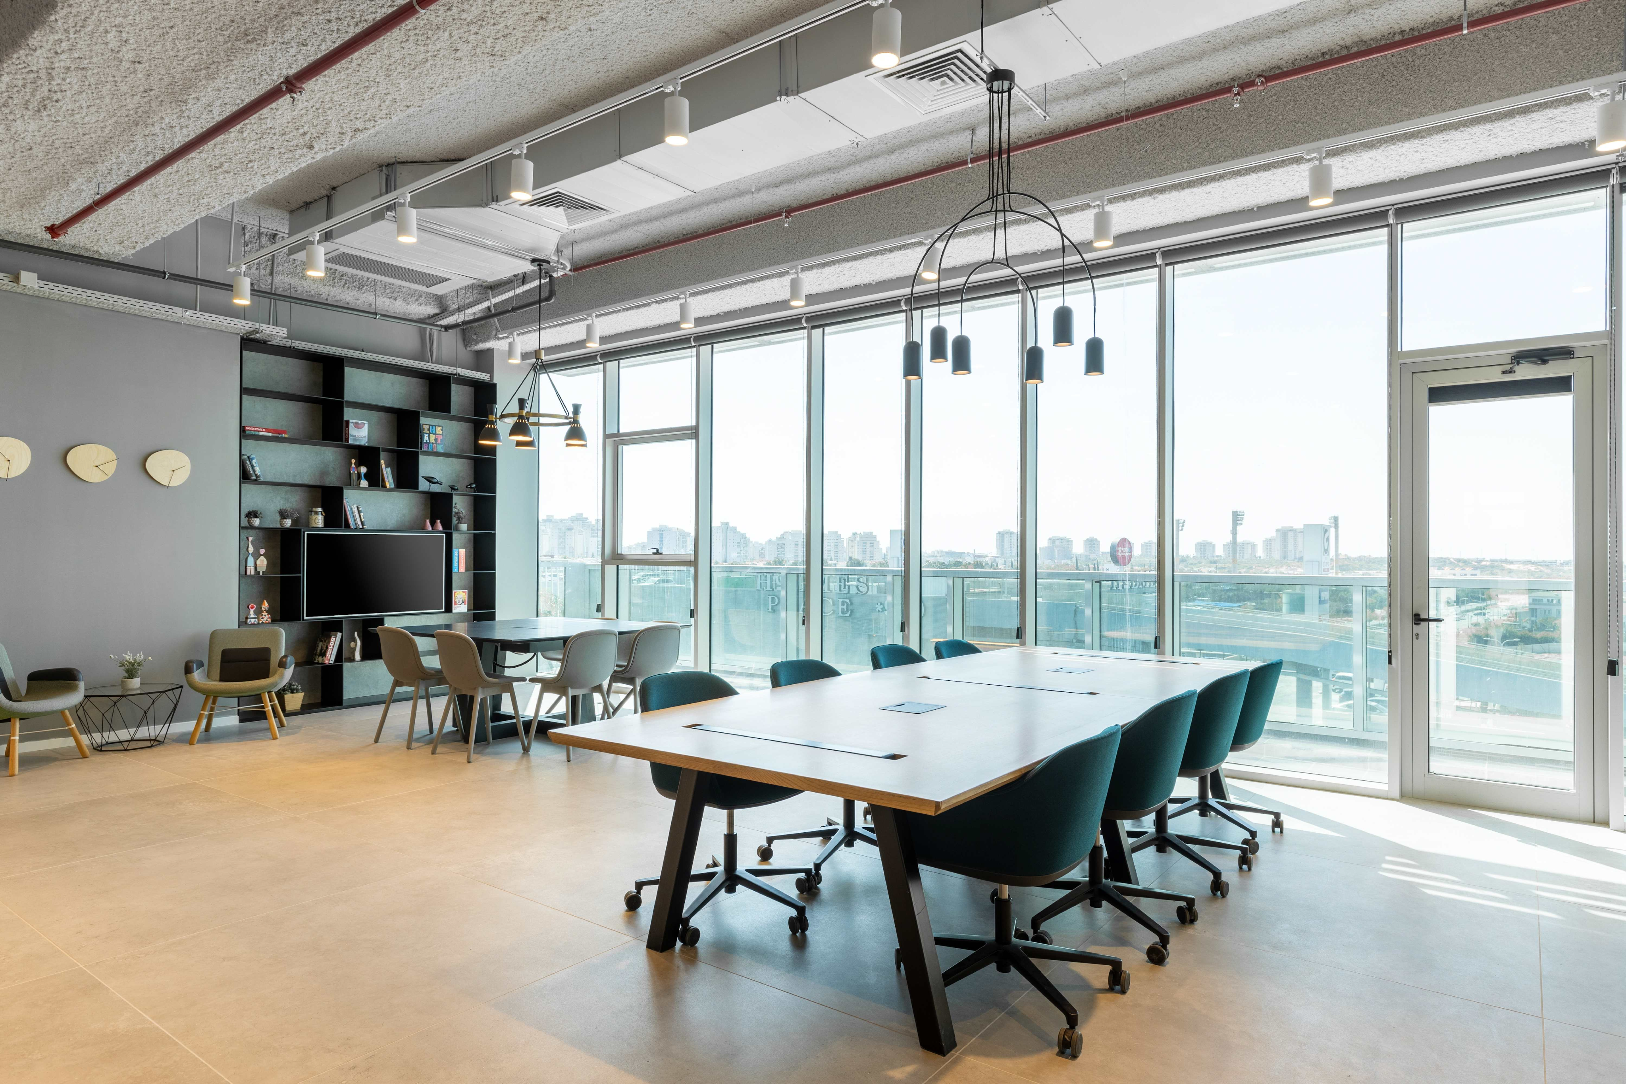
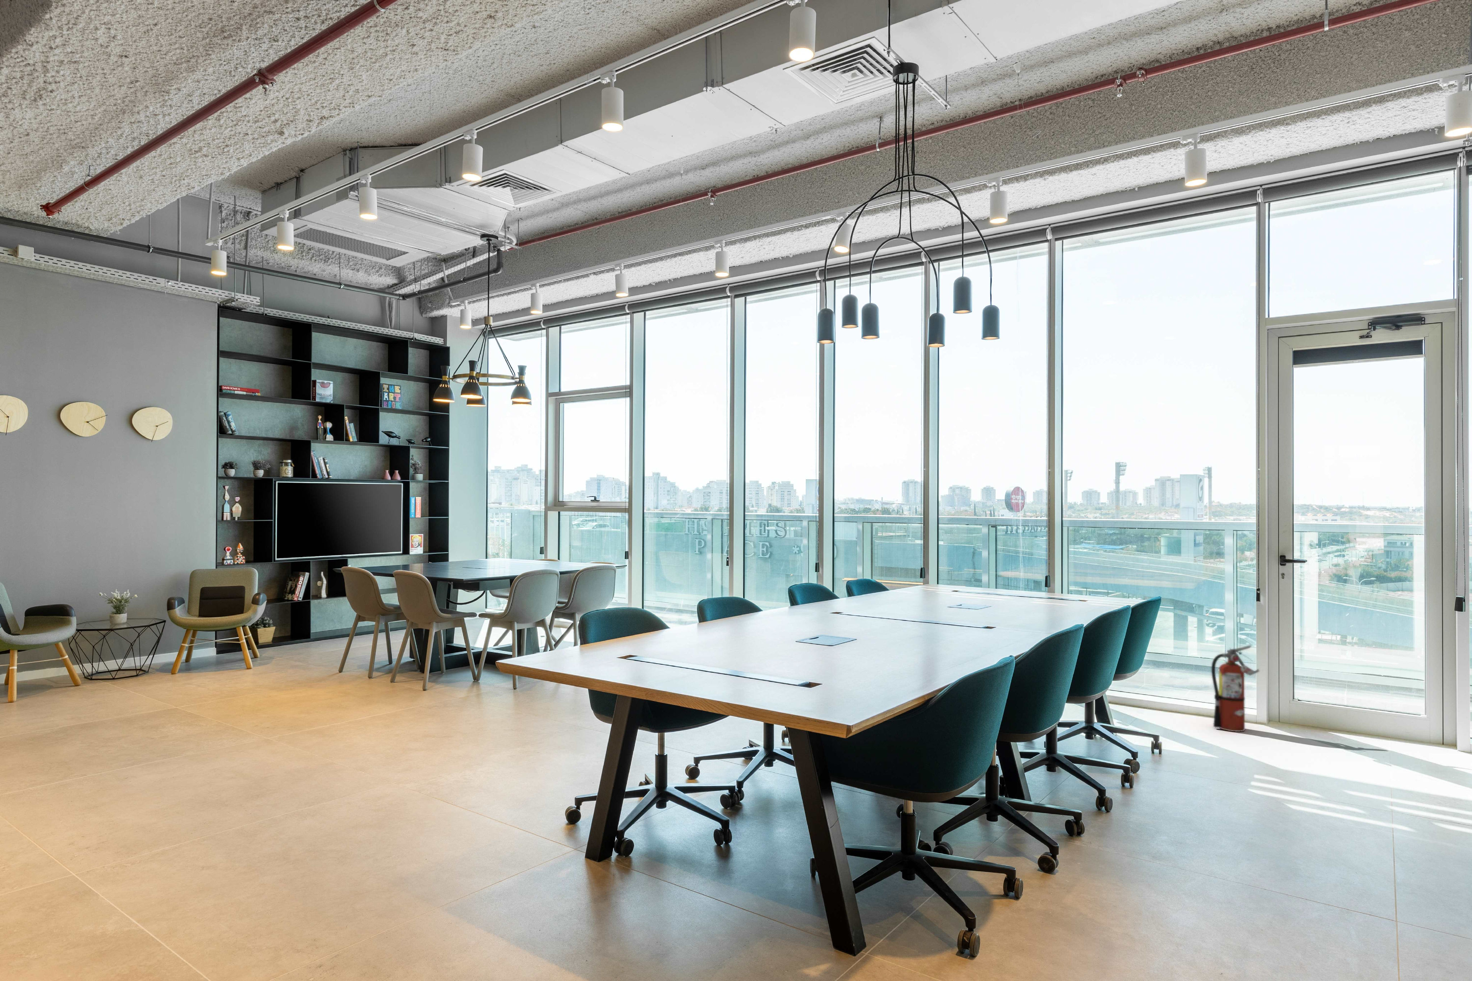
+ fire extinguisher (1233, 688)
